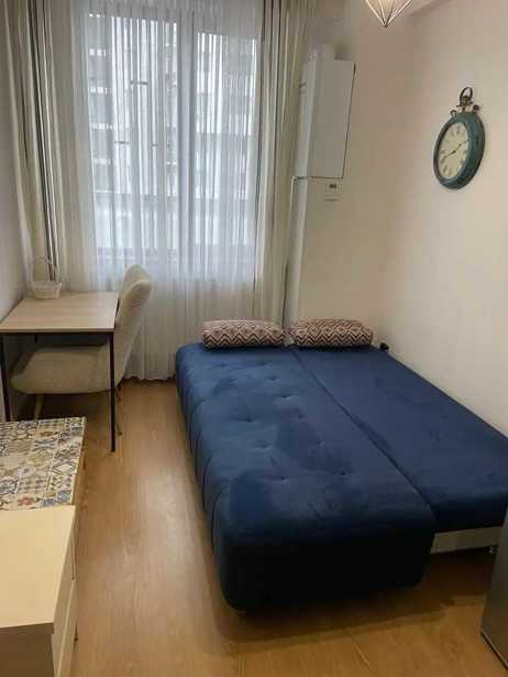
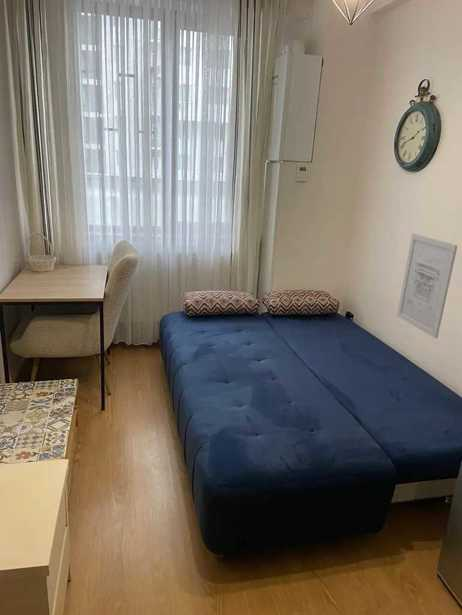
+ wall art (424, 284)
